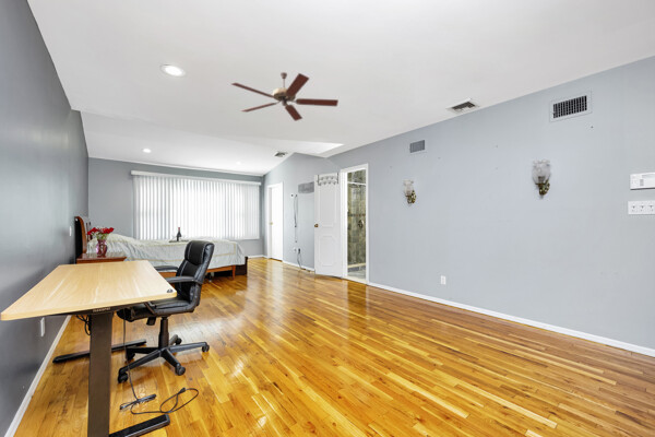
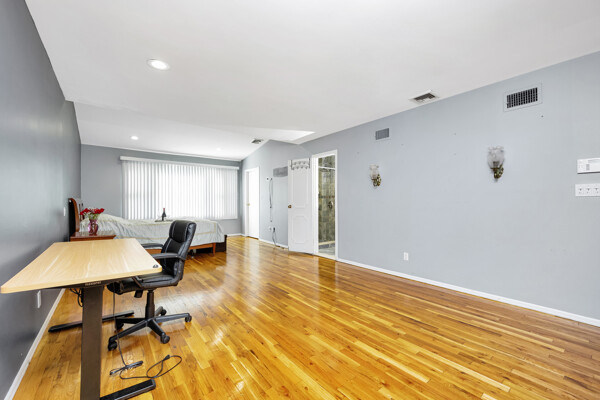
- ceiling fan (287, 90)
